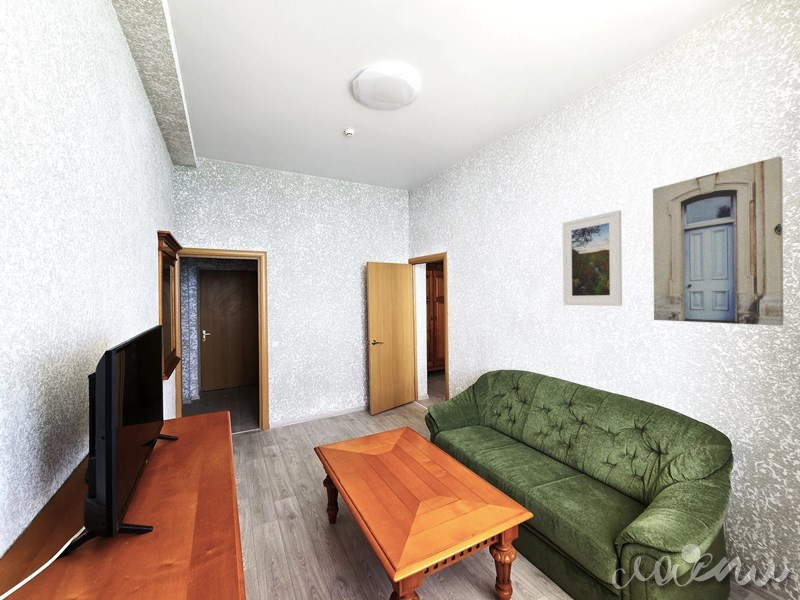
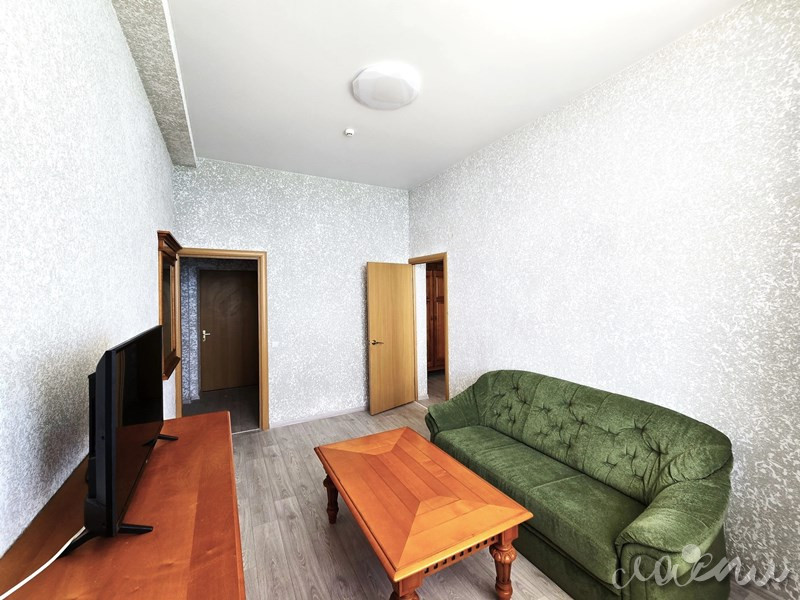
- wall art (710, 248)
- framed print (590, 261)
